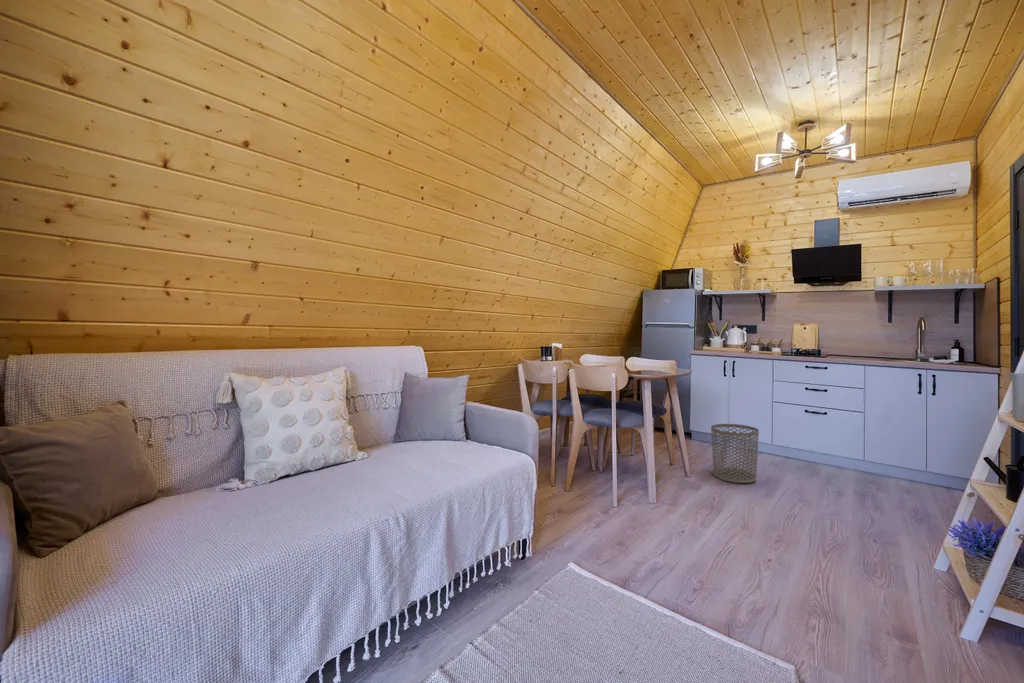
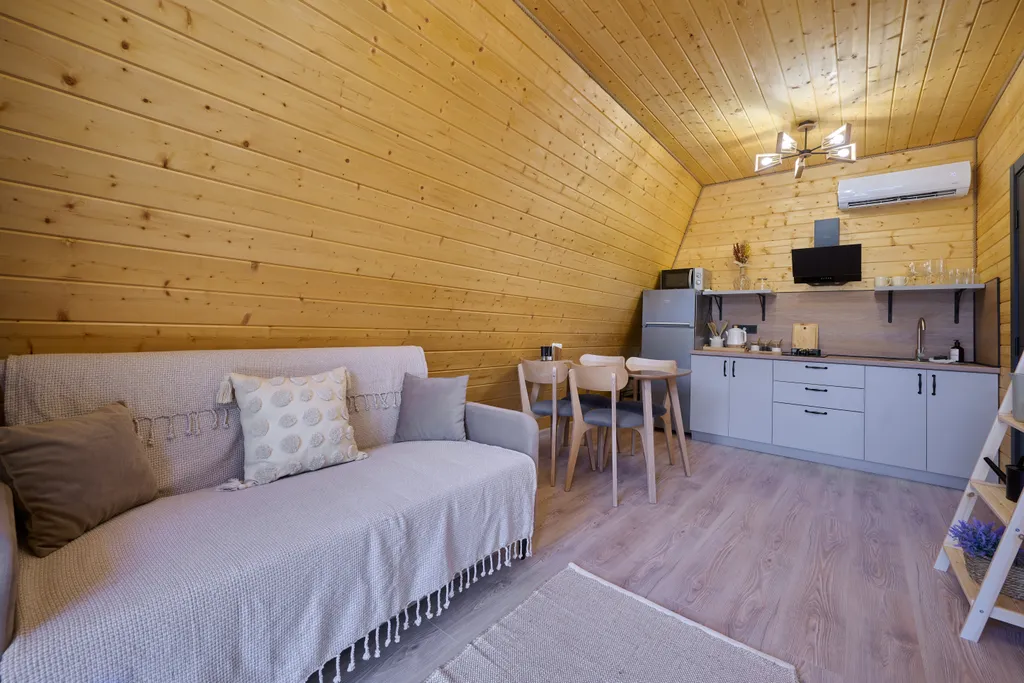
- waste bin (733, 453)
